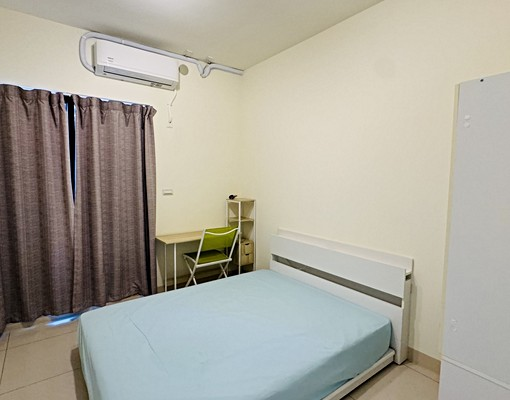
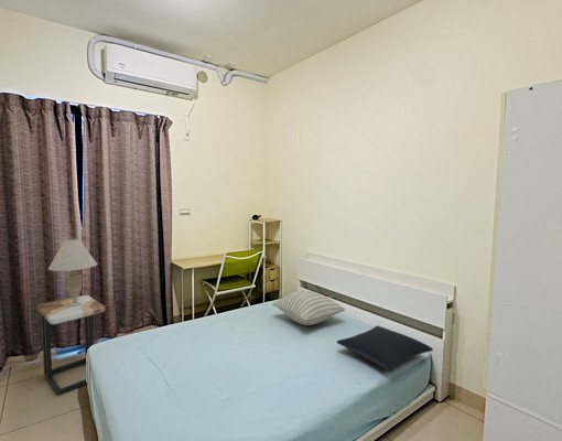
+ pillow (382, 345)
+ side table (85, 341)
+ table lamp (74, 271)
+ pillow (307, 306)
